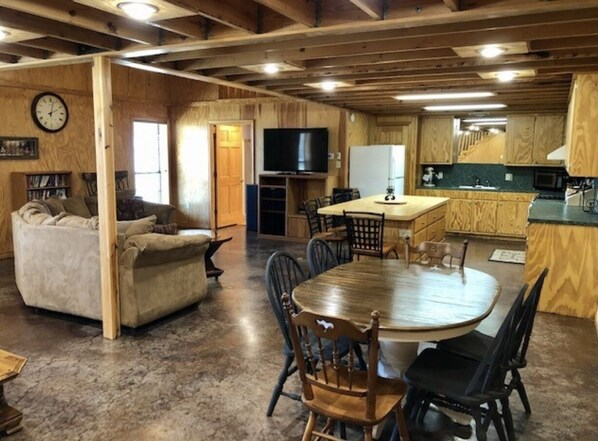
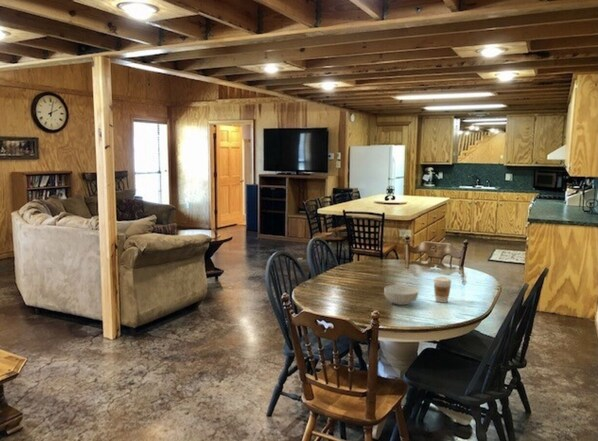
+ cereal bowl (400, 296)
+ coffee cup (442, 289)
